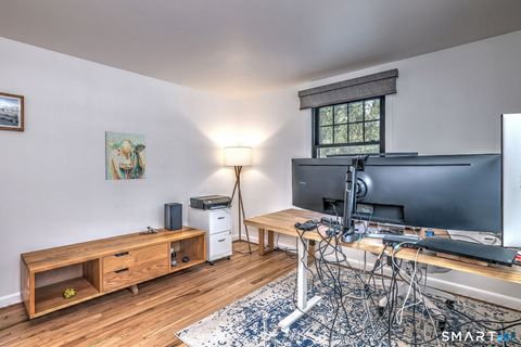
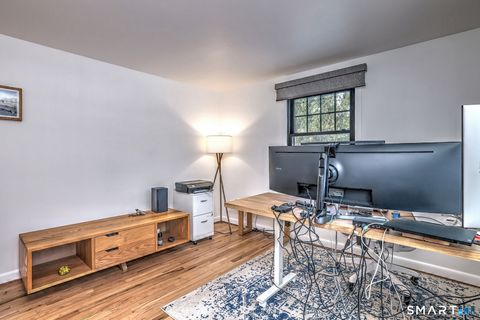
- wall art (126, 156)
